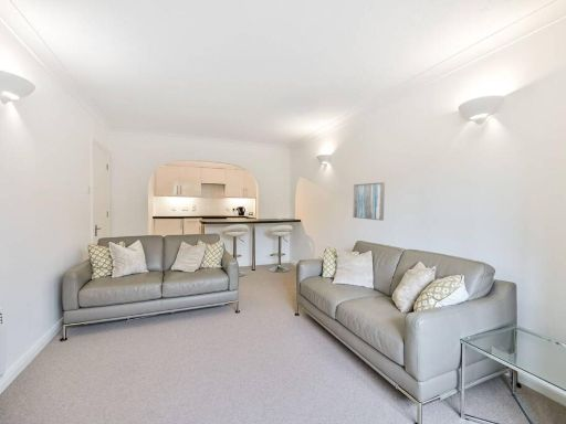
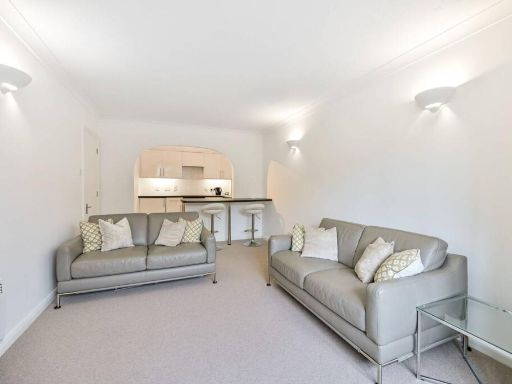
- wall art (367, 201)
